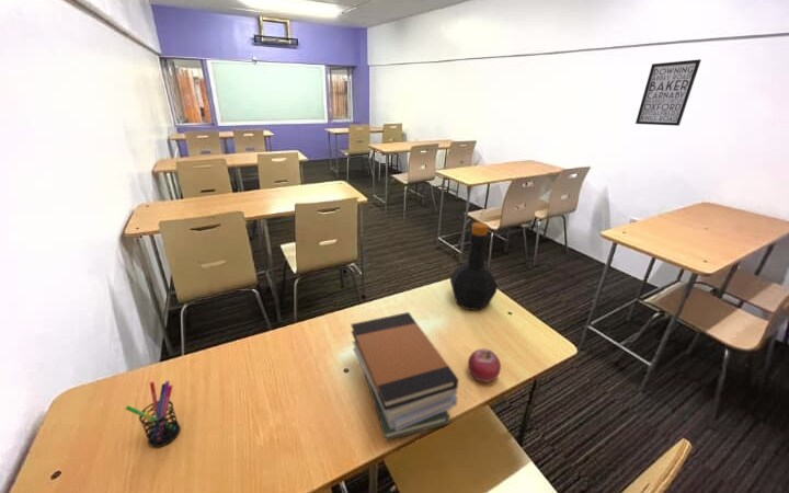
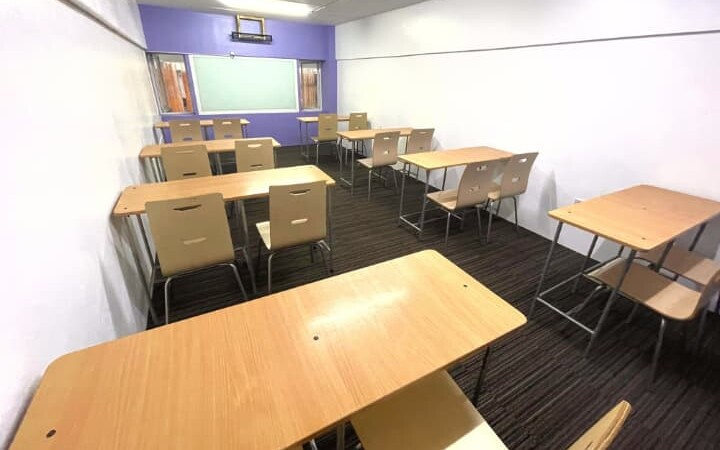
- fruit (484, 363)
- wall art (665, 94)
- book stack (400, 370)
- bottle (474, 264)
- pen holder (153, 414)
